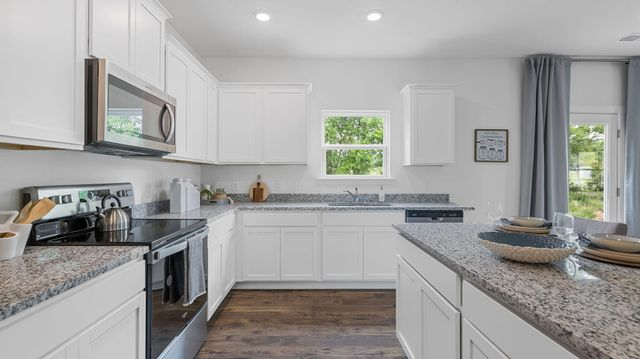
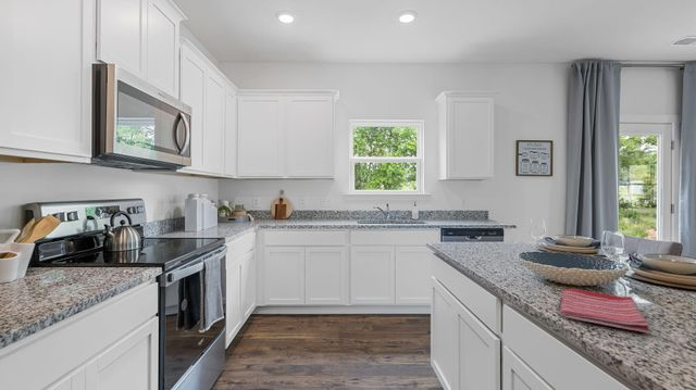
+ dish towel (599, 306)
